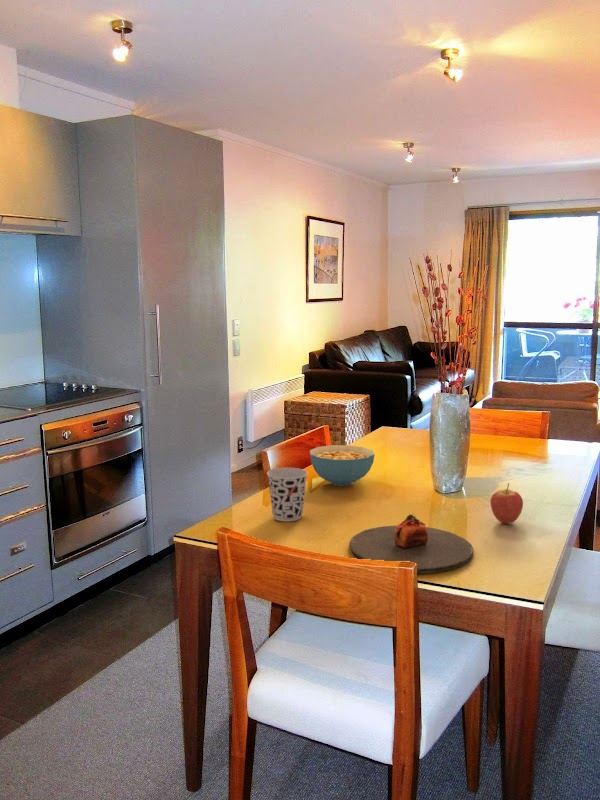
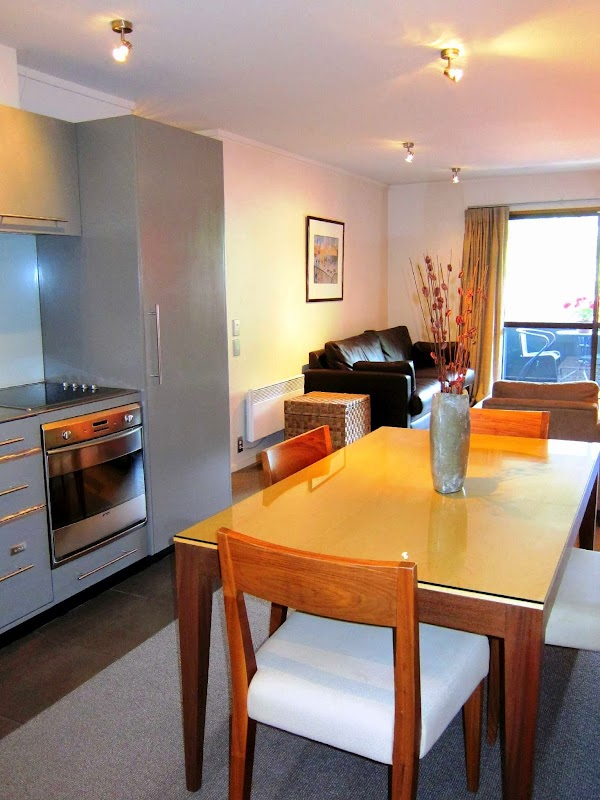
- plate (410, 532)
- fruit (506, 503)
- cereal bowl (341, 467)
- cup (287, 494)
